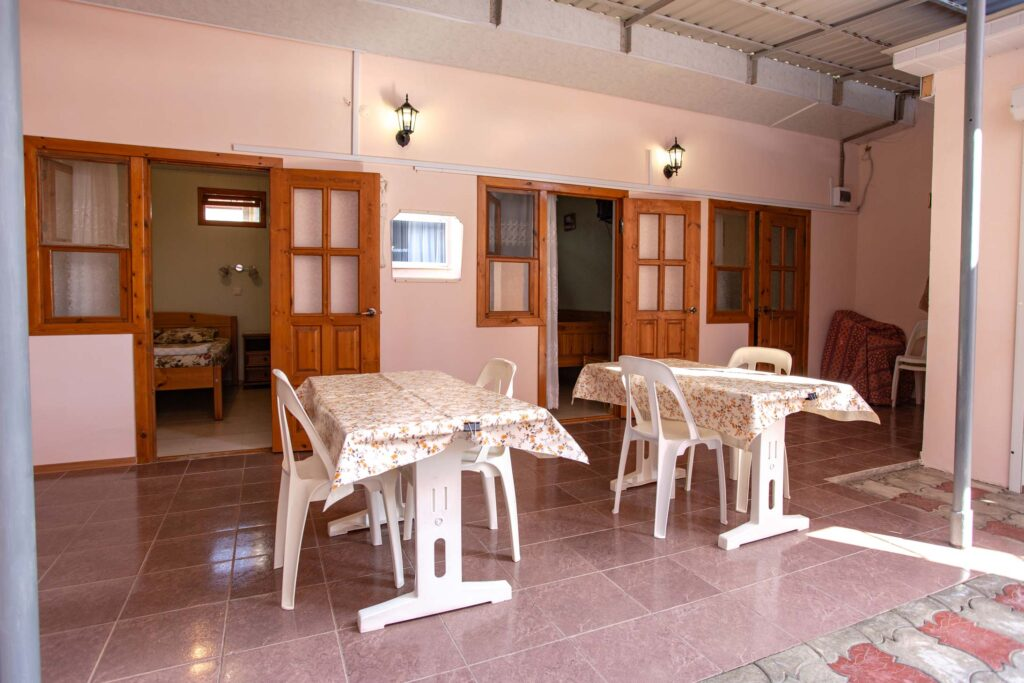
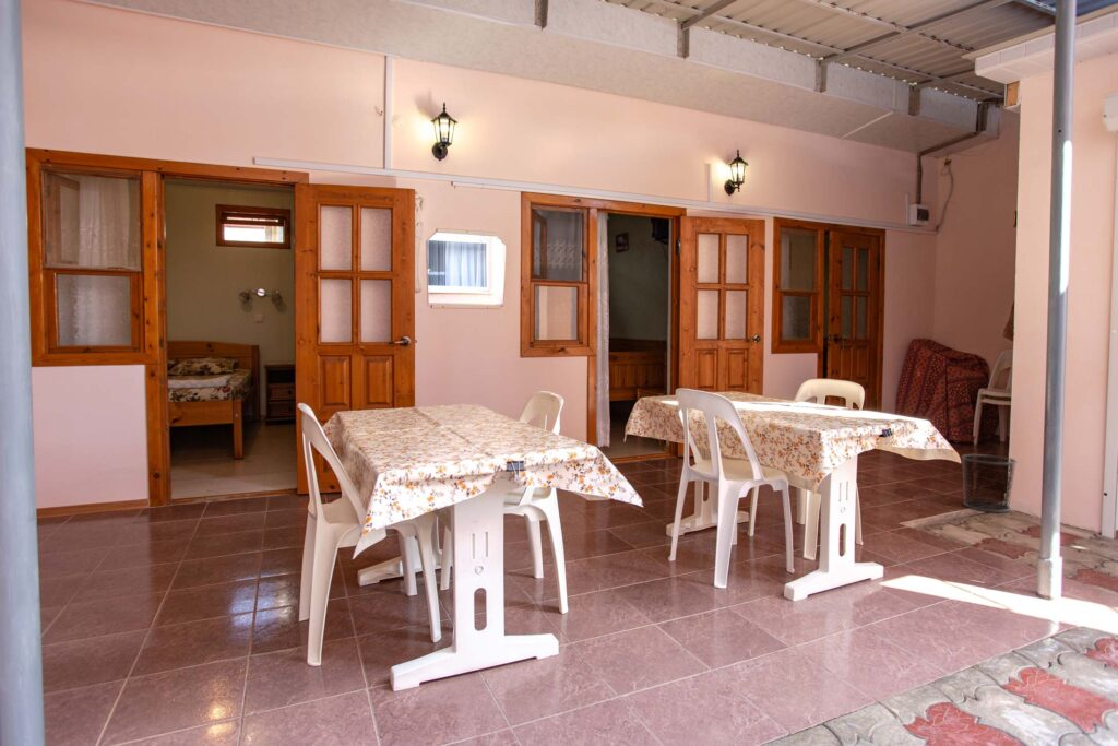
+ waste bin (987, 483)
